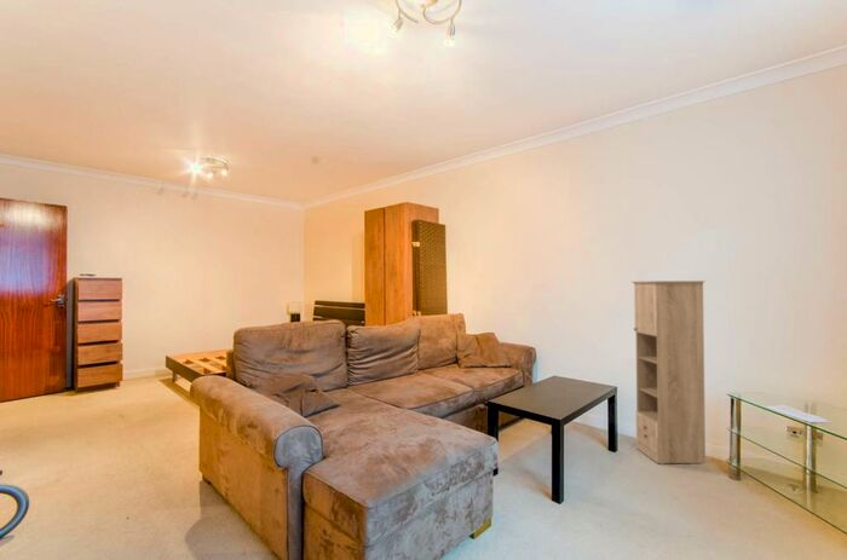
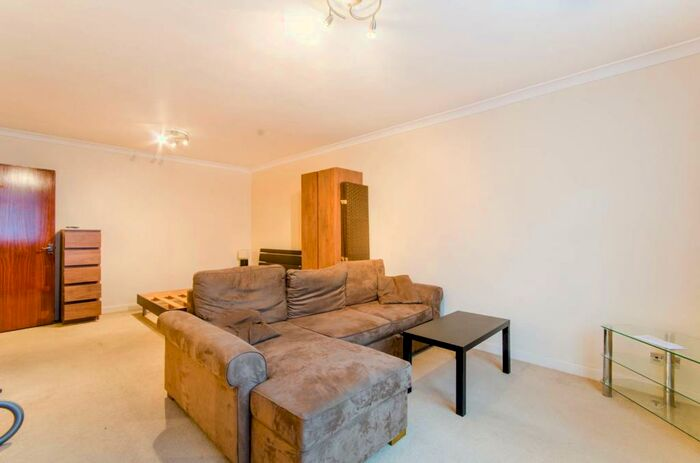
- storage cabinet (667, 368)
